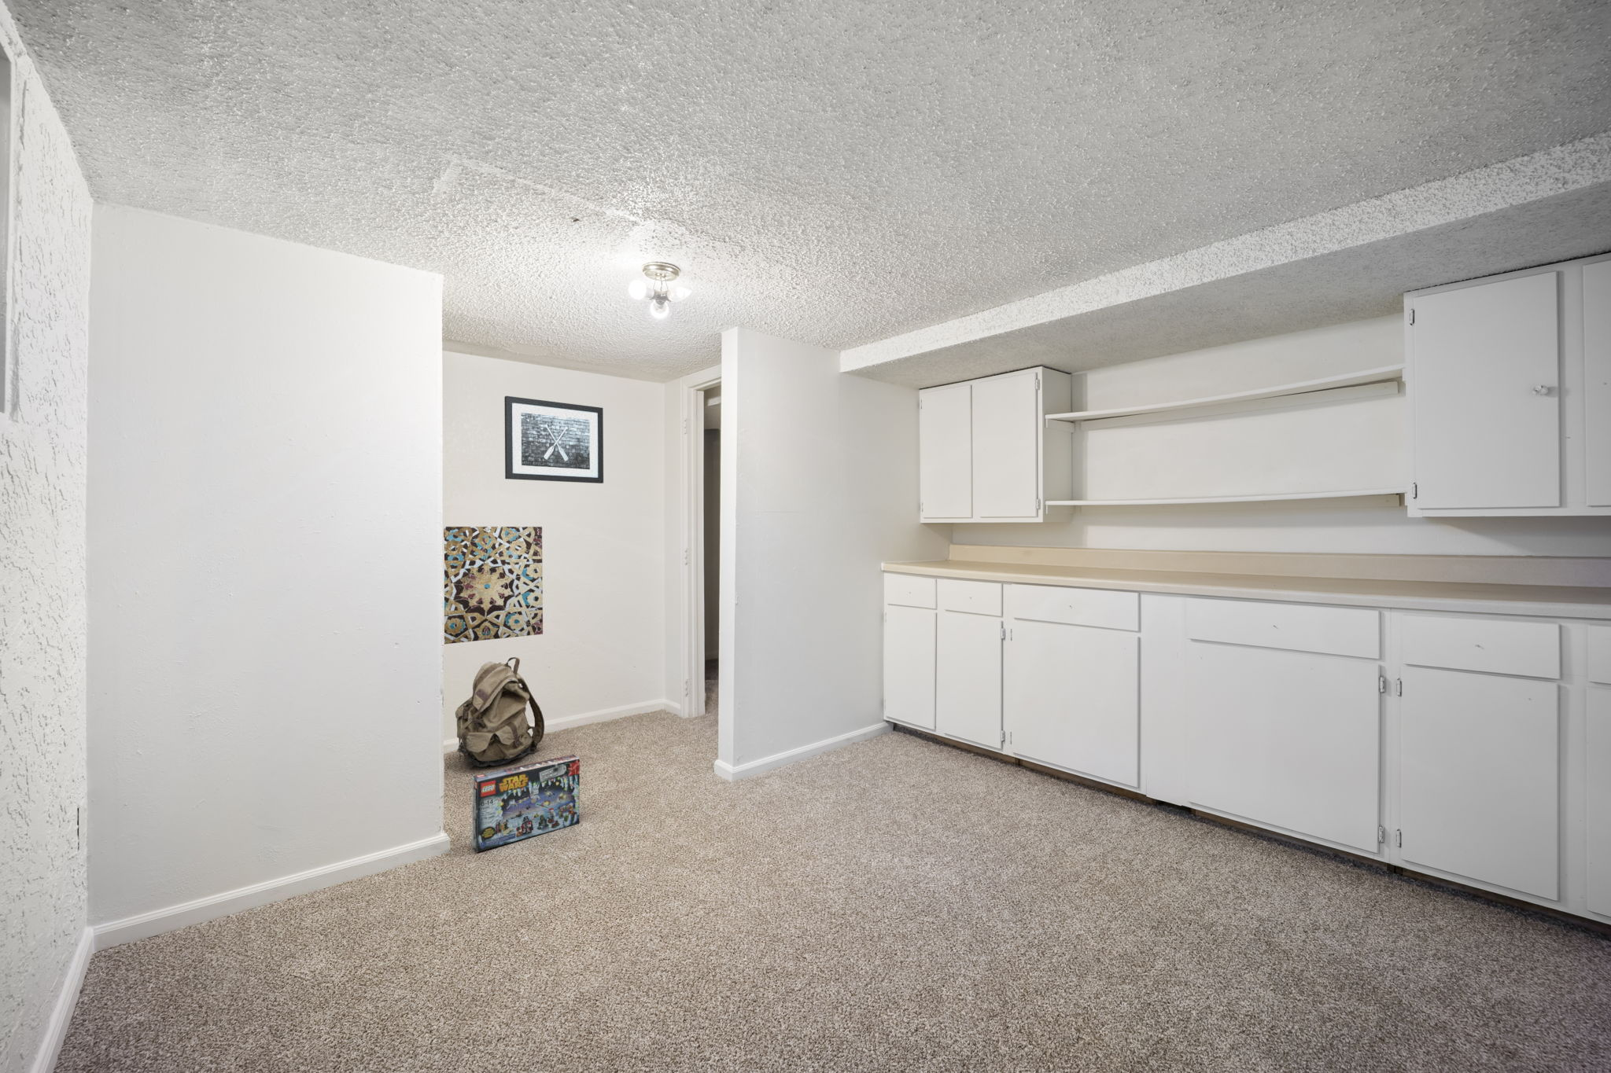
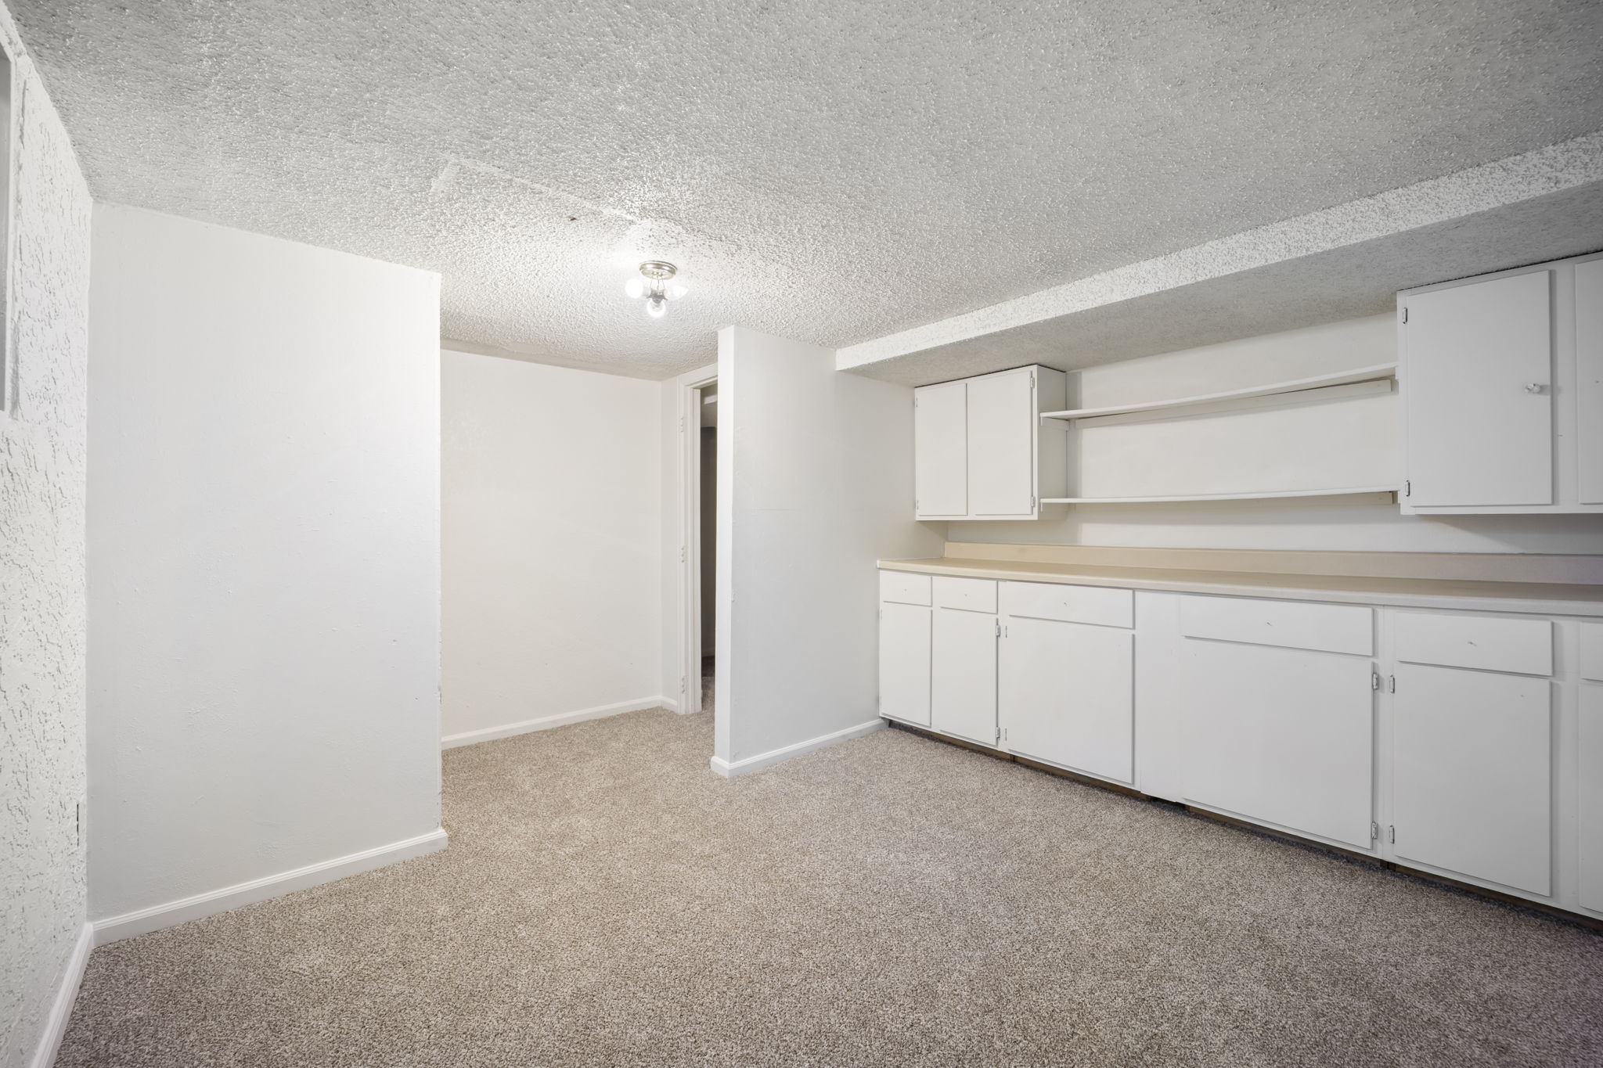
- wall art (556, 442)
- box (528, 800)
- wall art (484, 582)
- backpack (497, 707)
